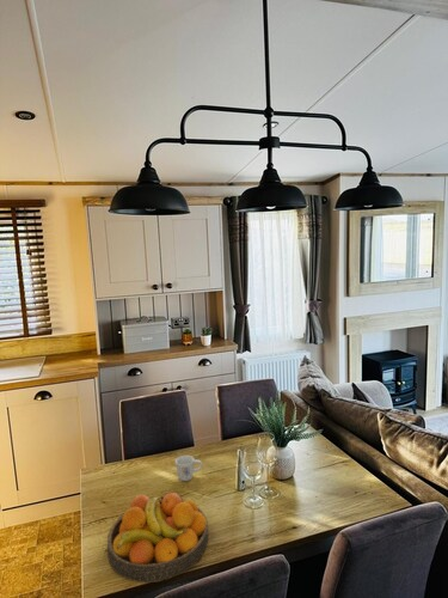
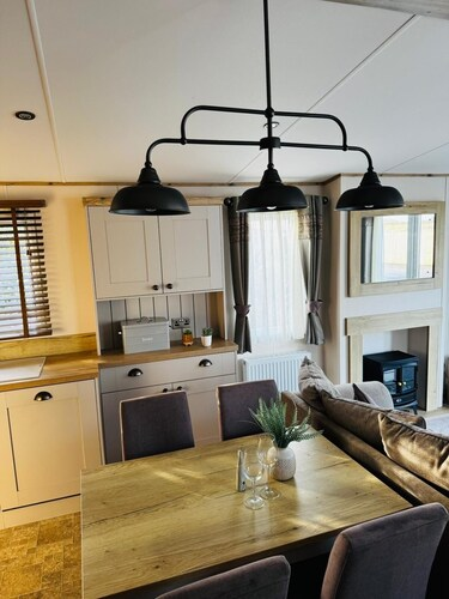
- mug (189, 468)
- fruit bowl (158, 521)
